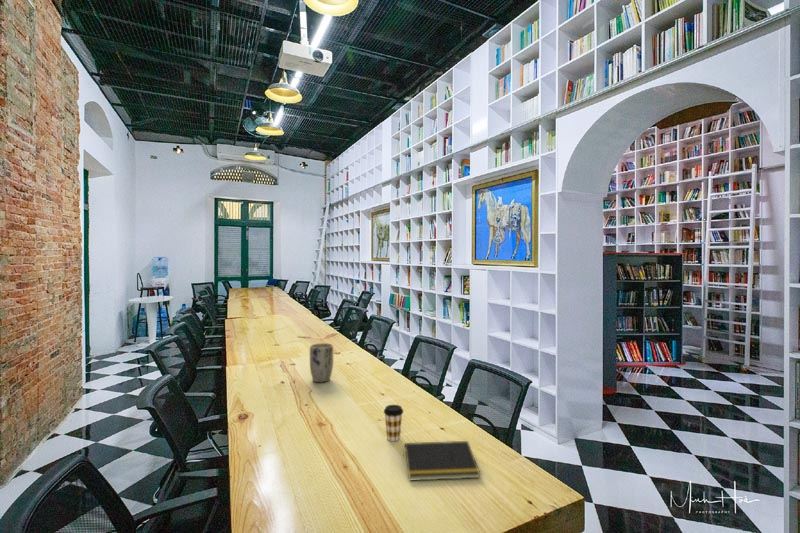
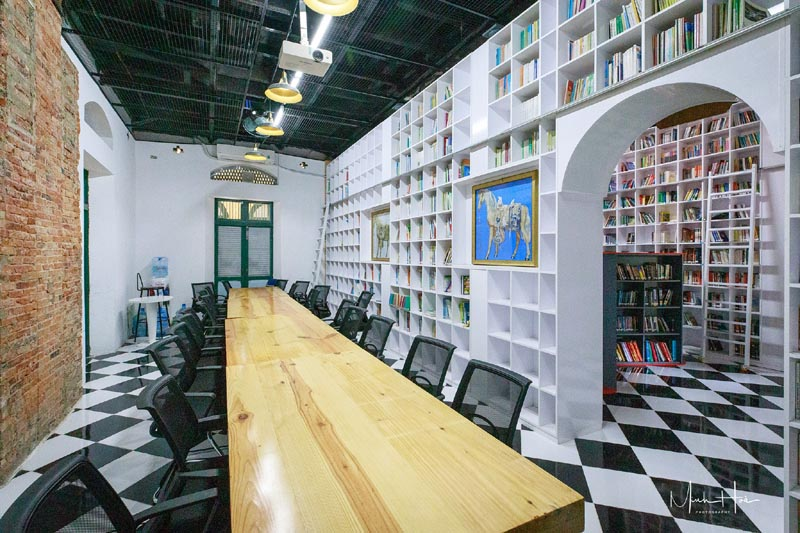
- coffee cup (393, 422)
- notepad (440, 459)
- plant pot (321, 362)
